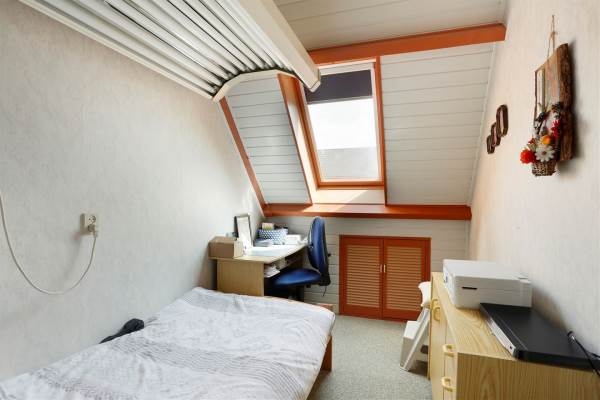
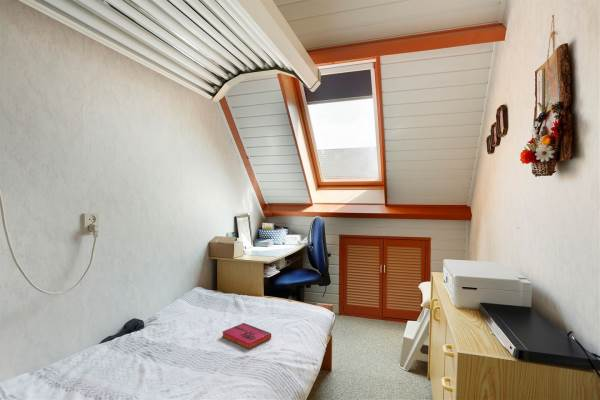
+ hardback book (246, 334)
